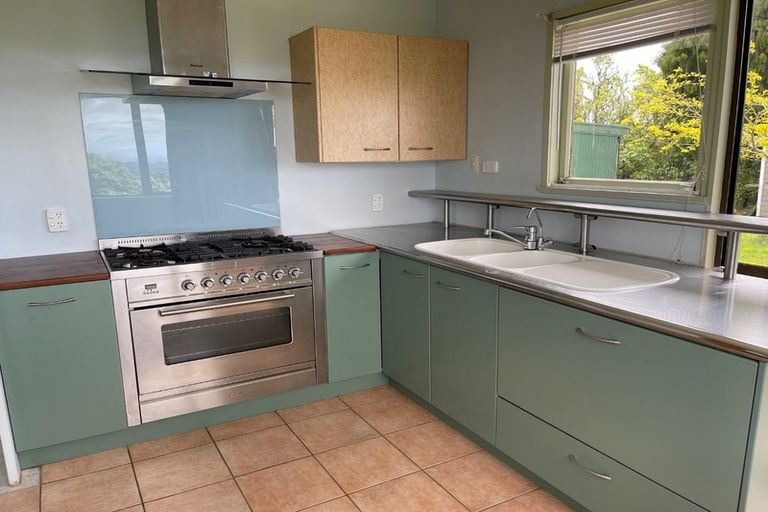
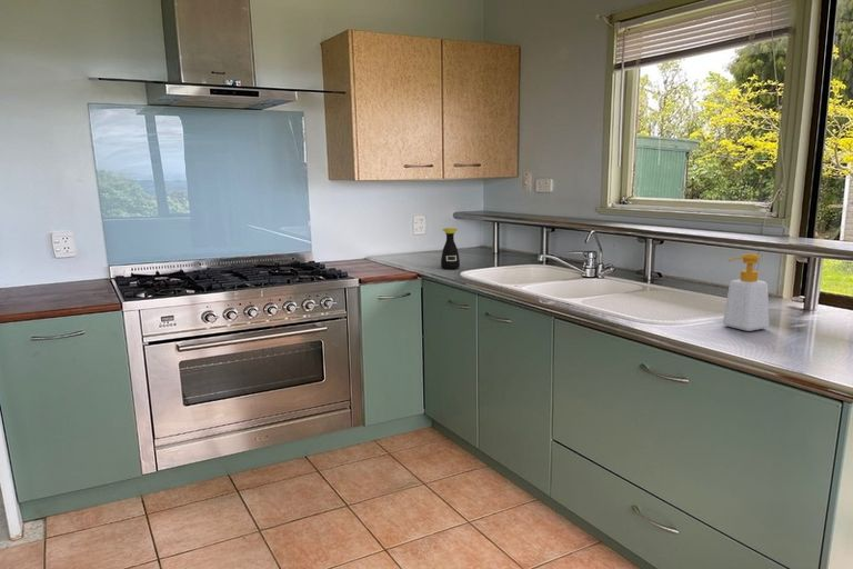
+ soap bottle (742, 291)
+ bottle (450, 248)
